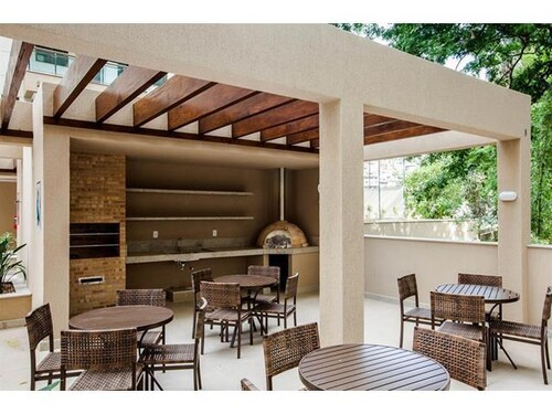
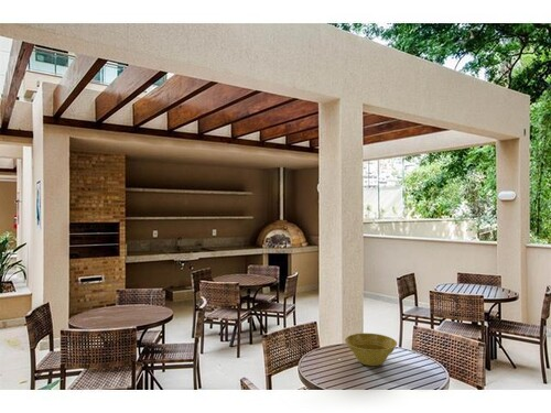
+ planter bowl (370, 351)
